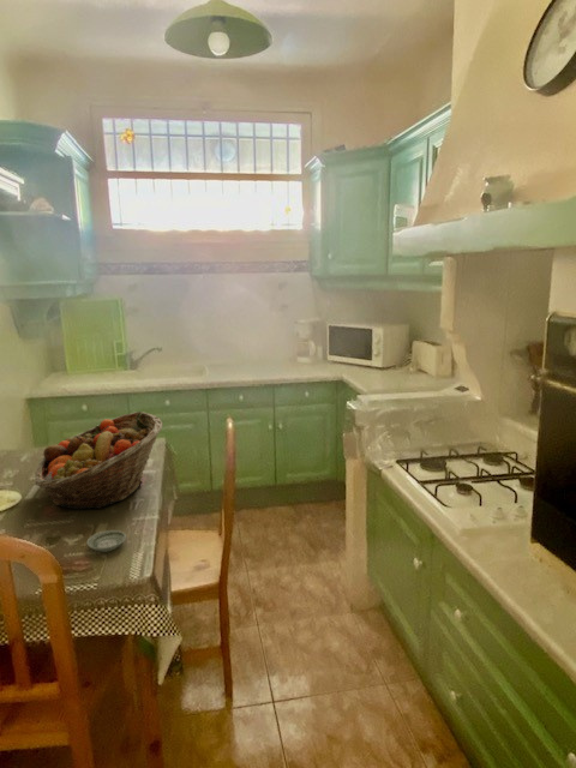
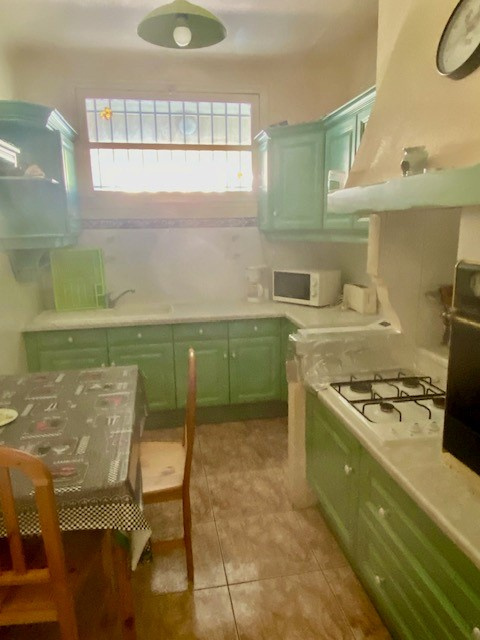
- saucer (107, 542)
- fruit basket (101, 456)
